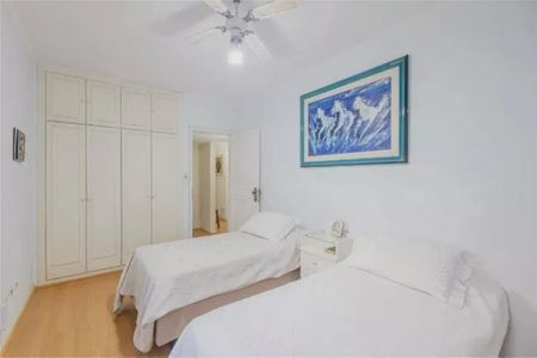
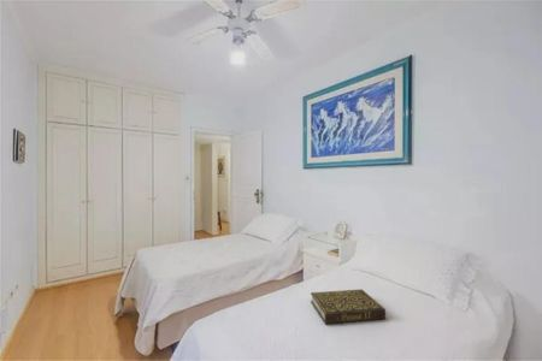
+ book (347, 304)
